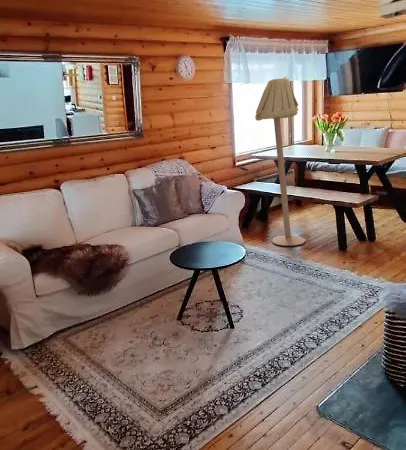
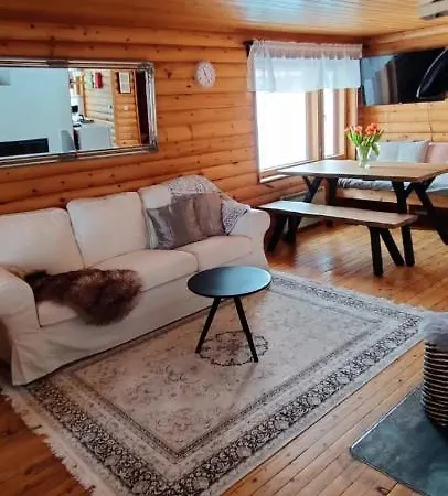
- floor lamp (280, 163)
